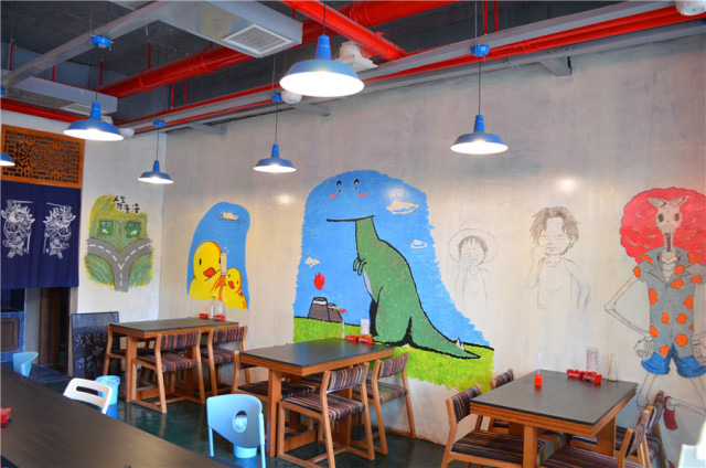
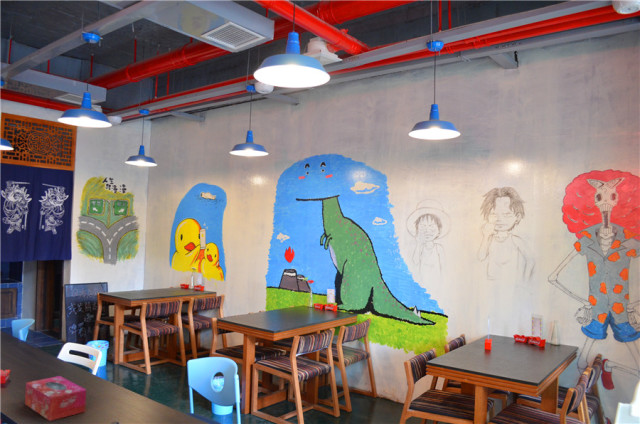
+ tissue box (55, 396)
